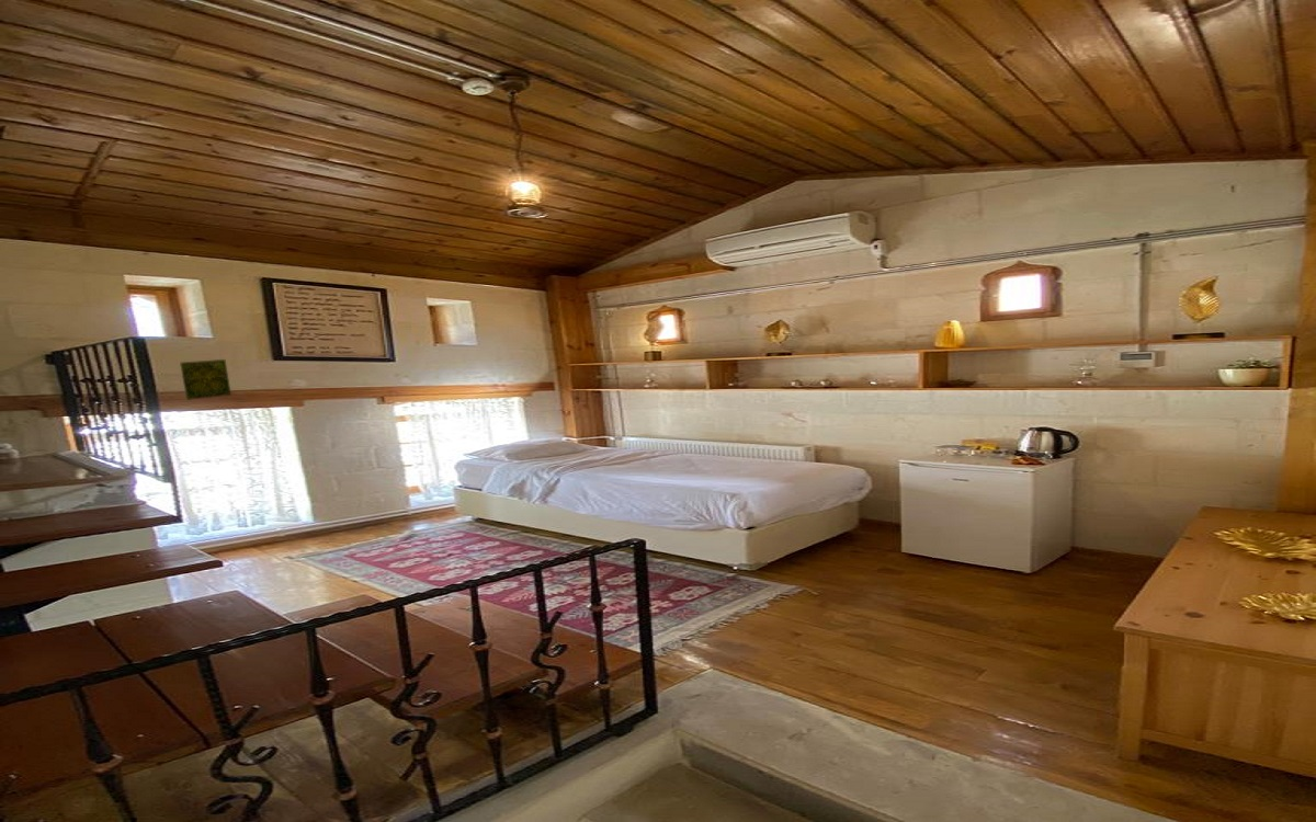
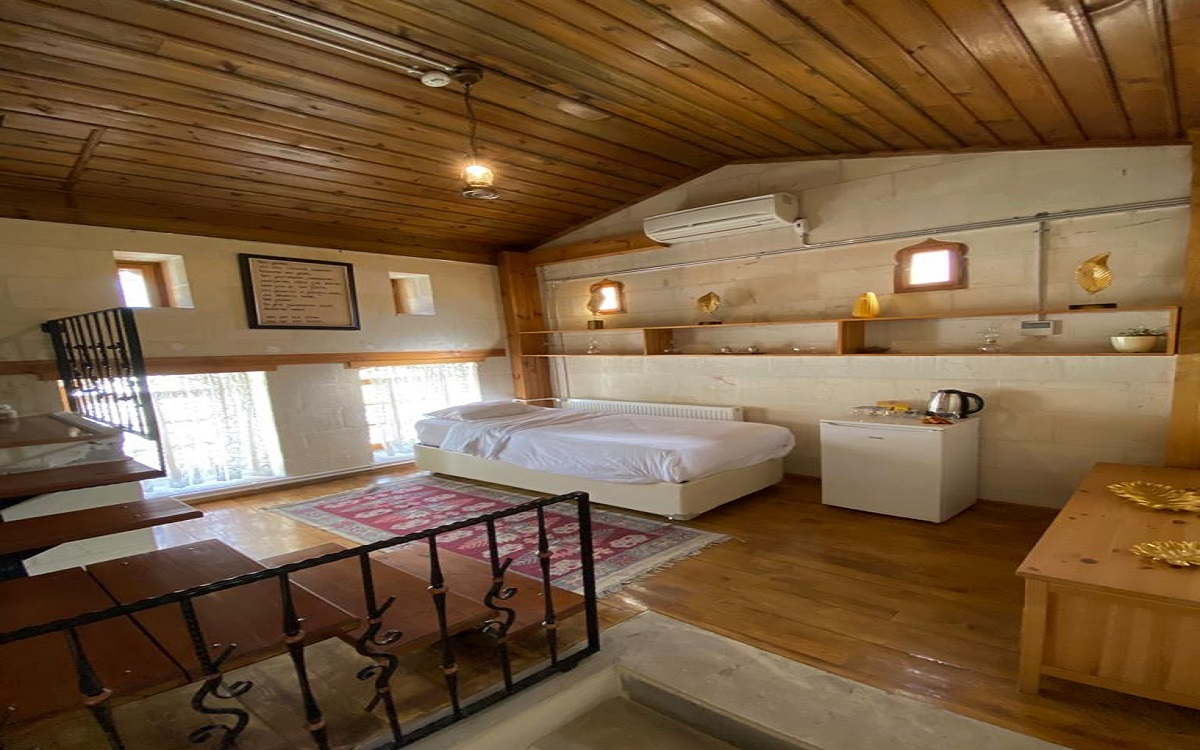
- decorative tile (205, 379)
